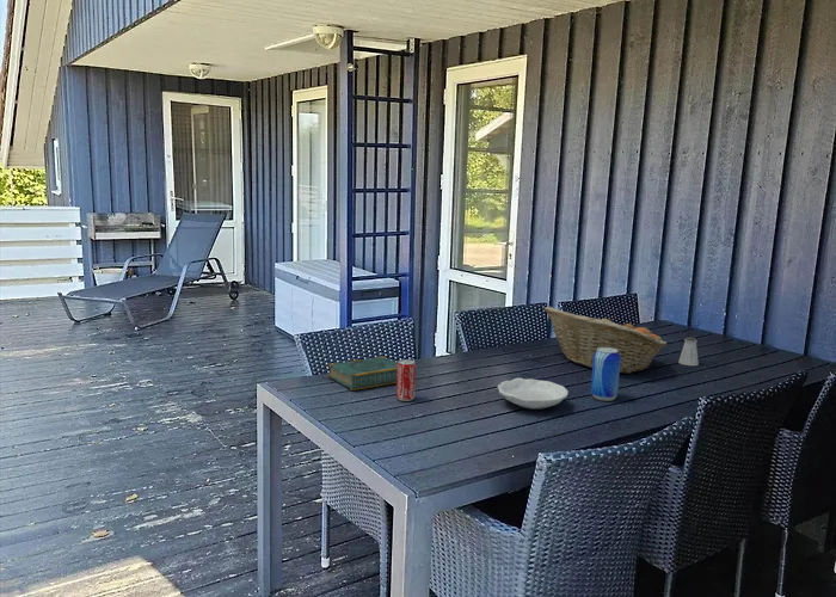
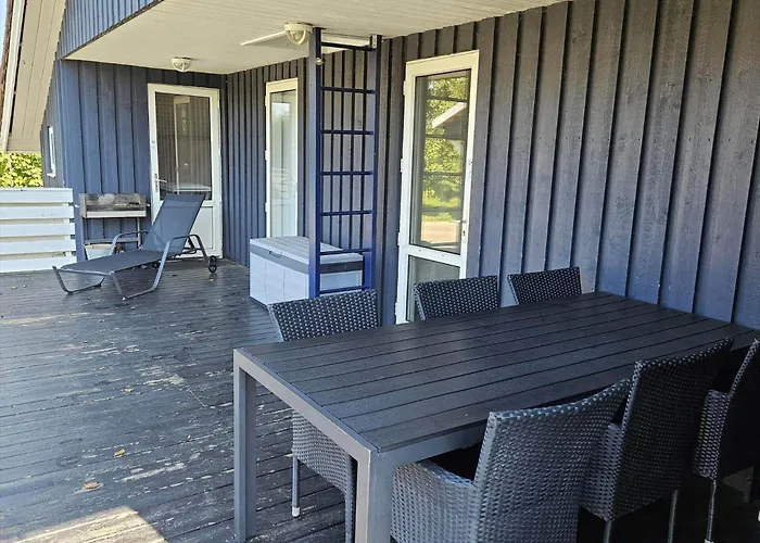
- beverage can (405, 380)
- beer can (606, 374)
- fruit basket (602, 336)
- book (369, 371)
- bowl (531, 395)
- saltshaker (689, 350)
